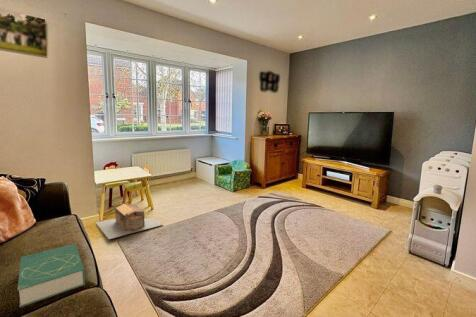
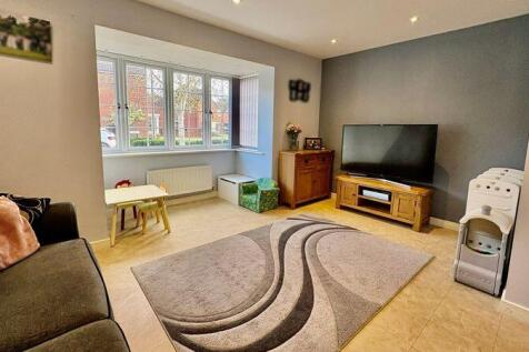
- architectural model (128, 215)
- book (51, 270)
